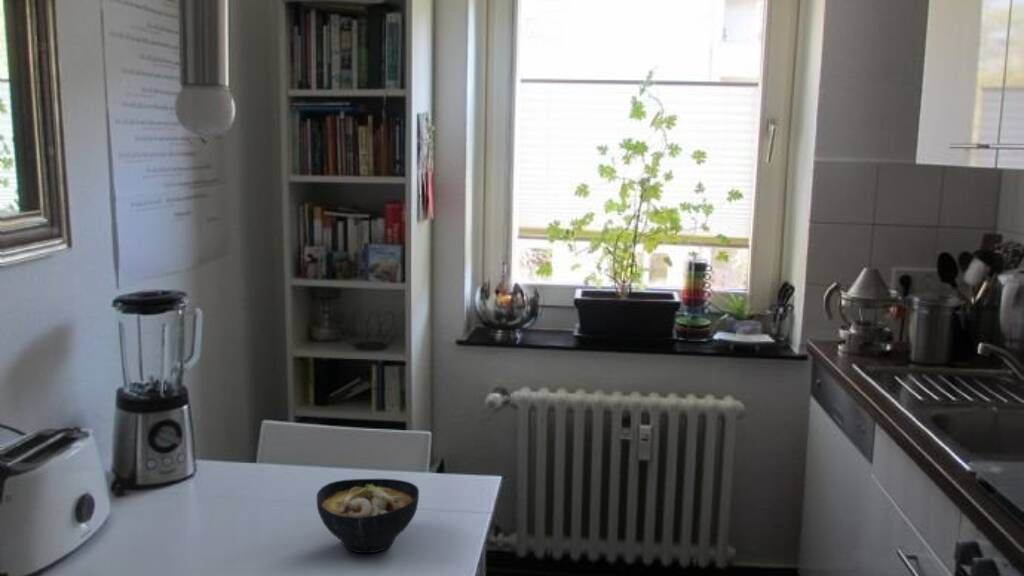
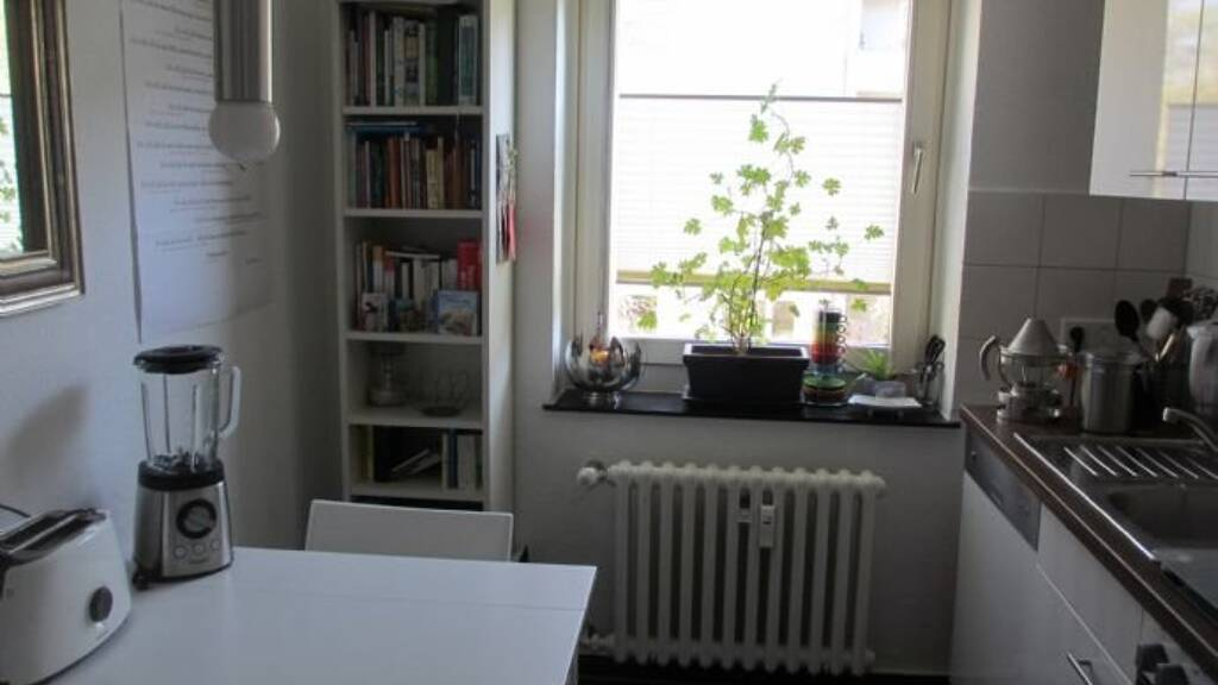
- bowl (368, 514)
